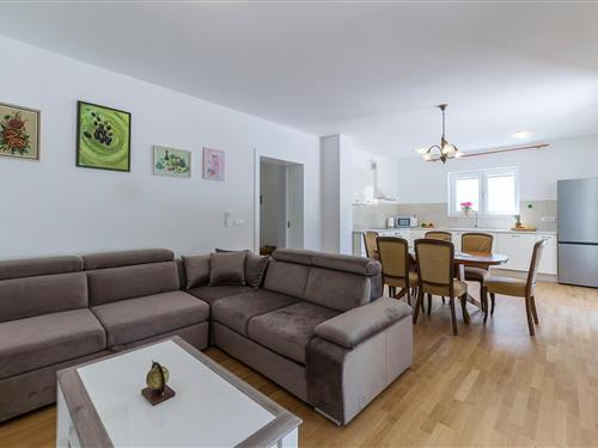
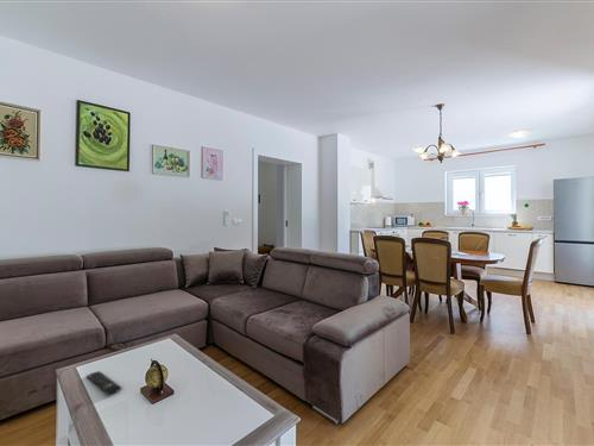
+ remote control (102, 382)
